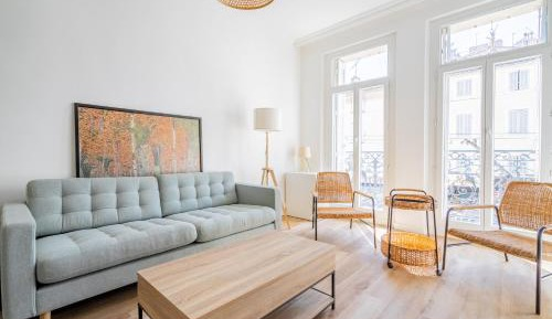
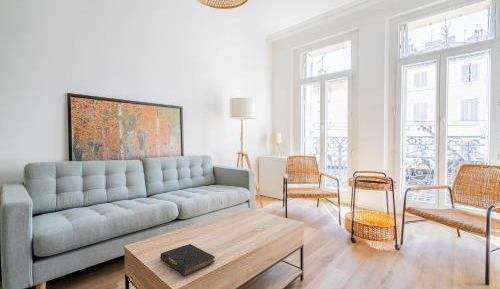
+ book (187, 257)
